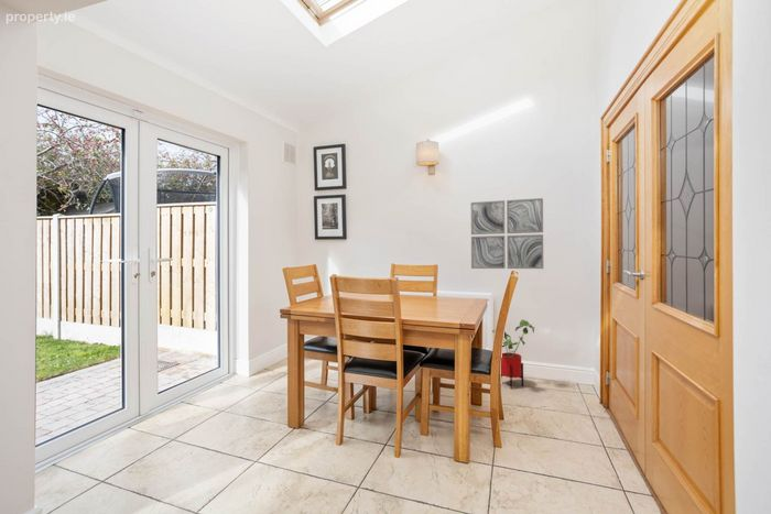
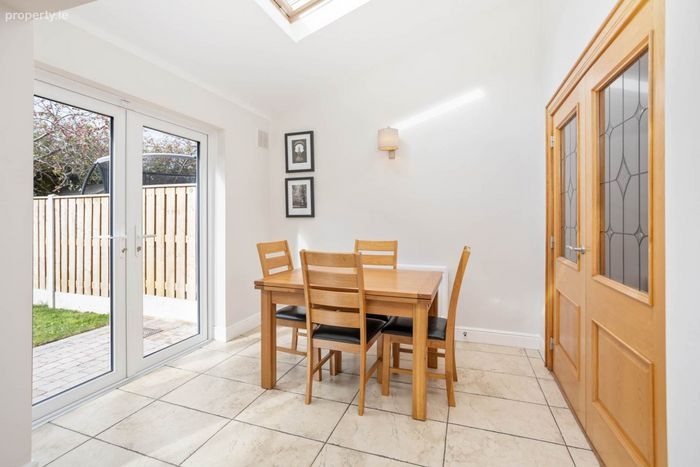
- house plant (513, 351)
- wall art (504, 236)
